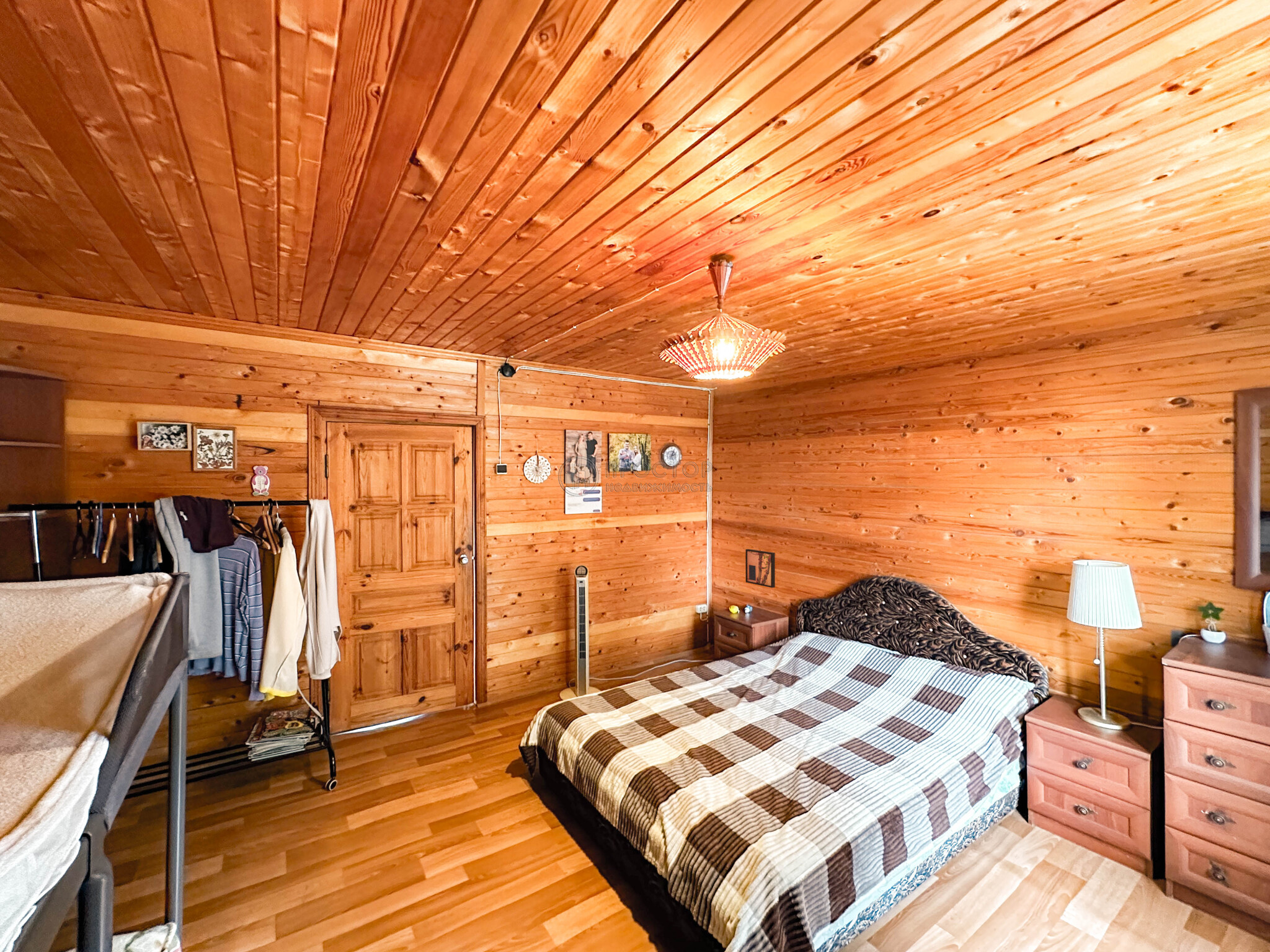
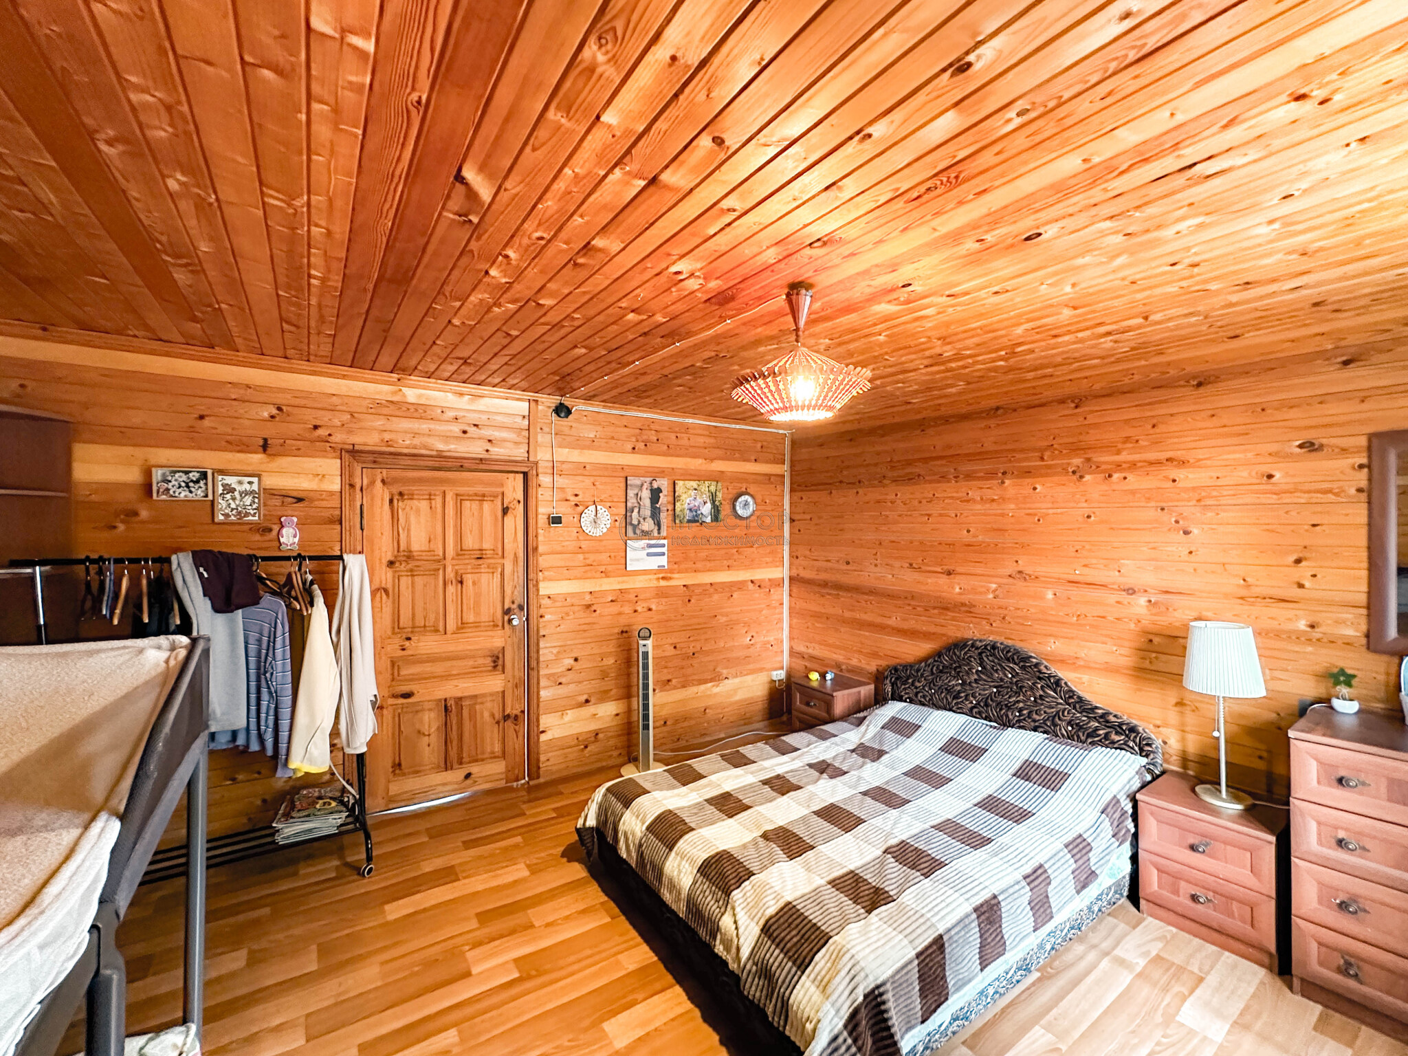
- wall art (760, 568)
